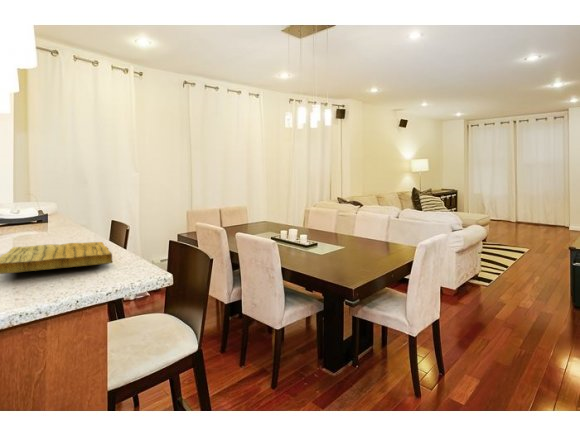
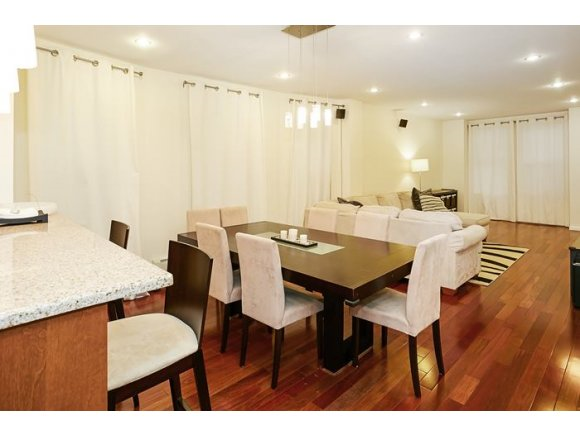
- cutting board (59, 252)
